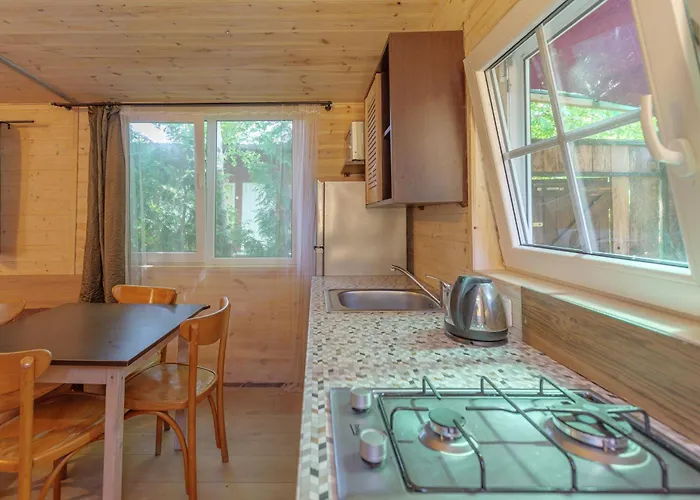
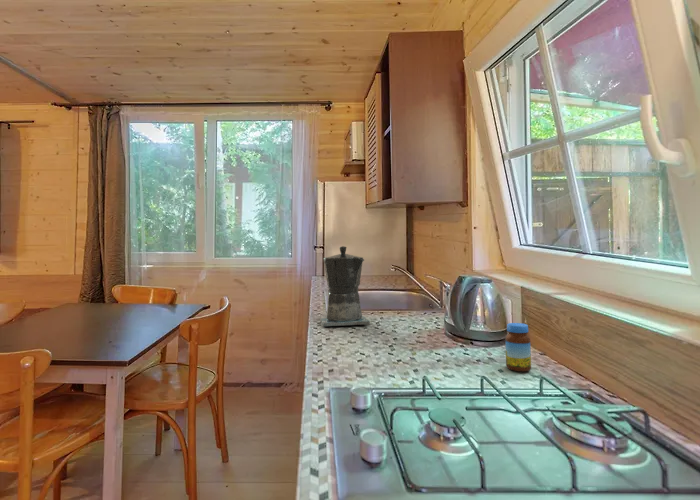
+ jar (517, 346)
+ coffee maker (342, 283)
